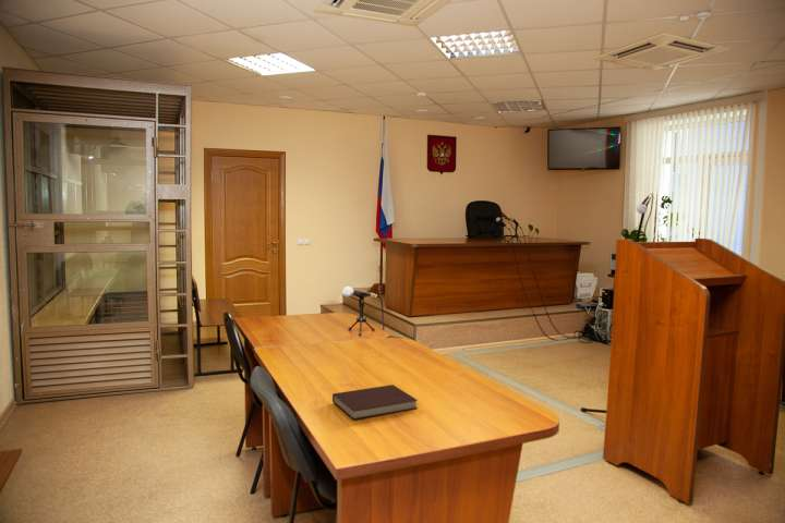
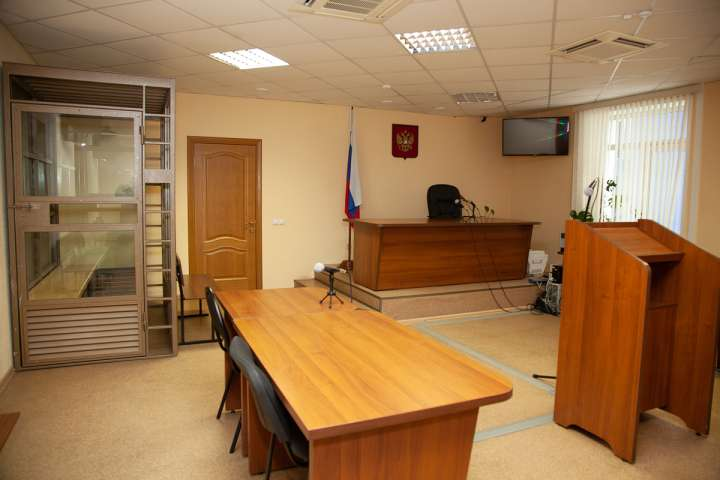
- notebook (374, 400)
